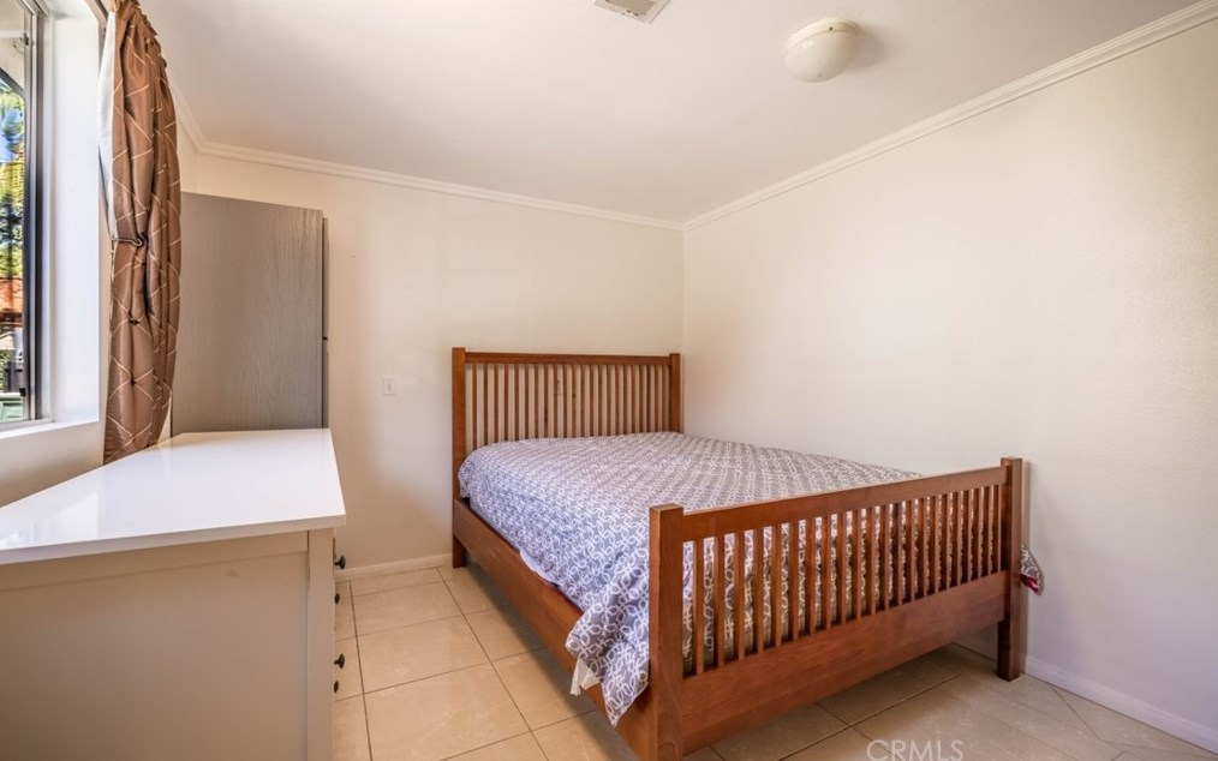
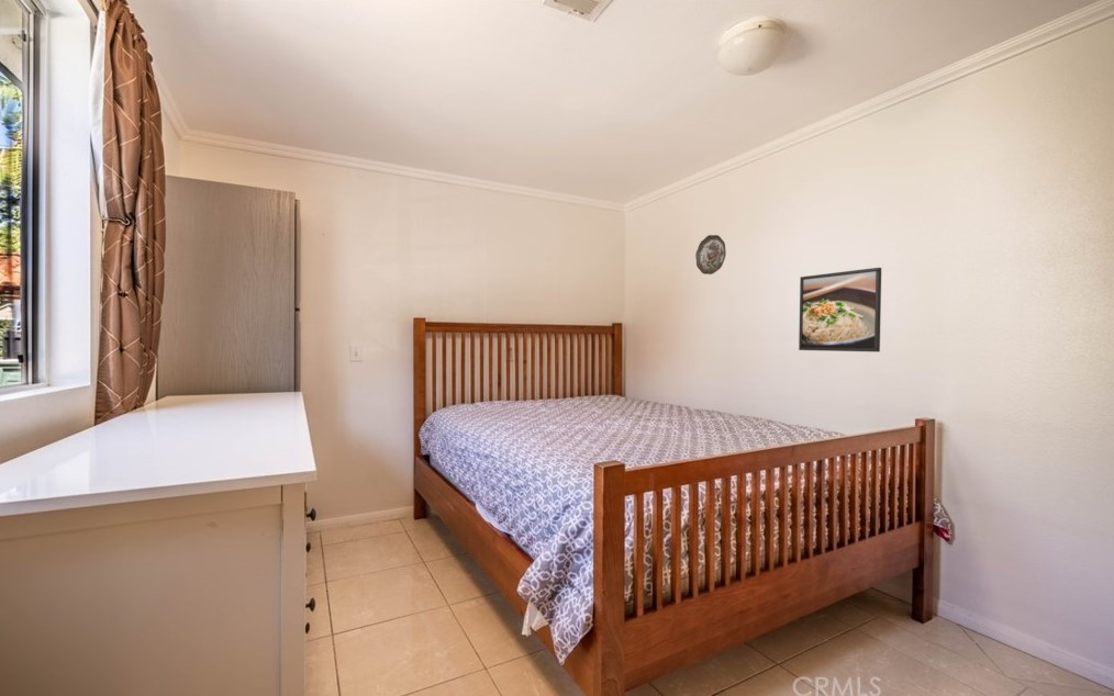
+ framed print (837, 312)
+ decorative plate (711, 255)
